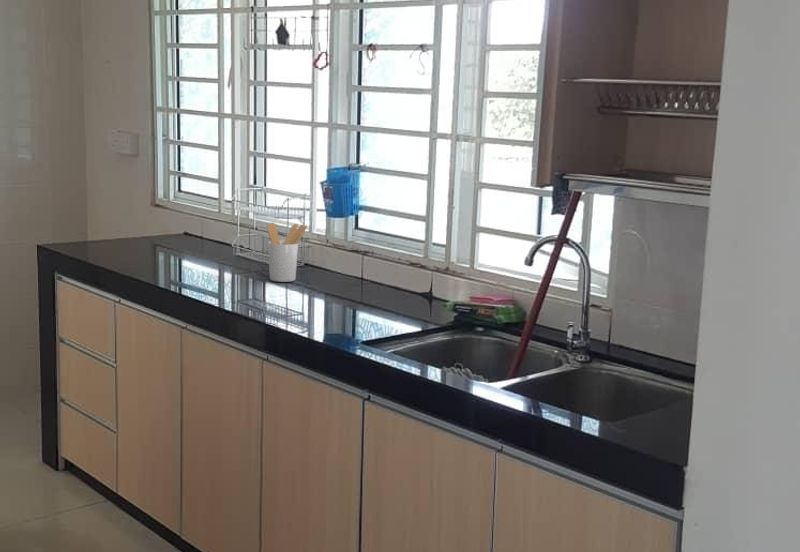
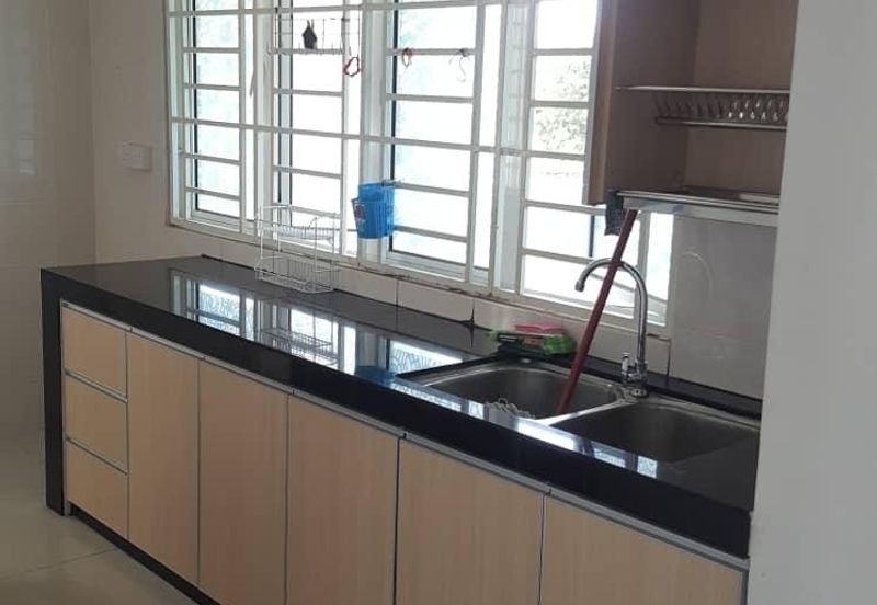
- utensil holder (288, 251)
